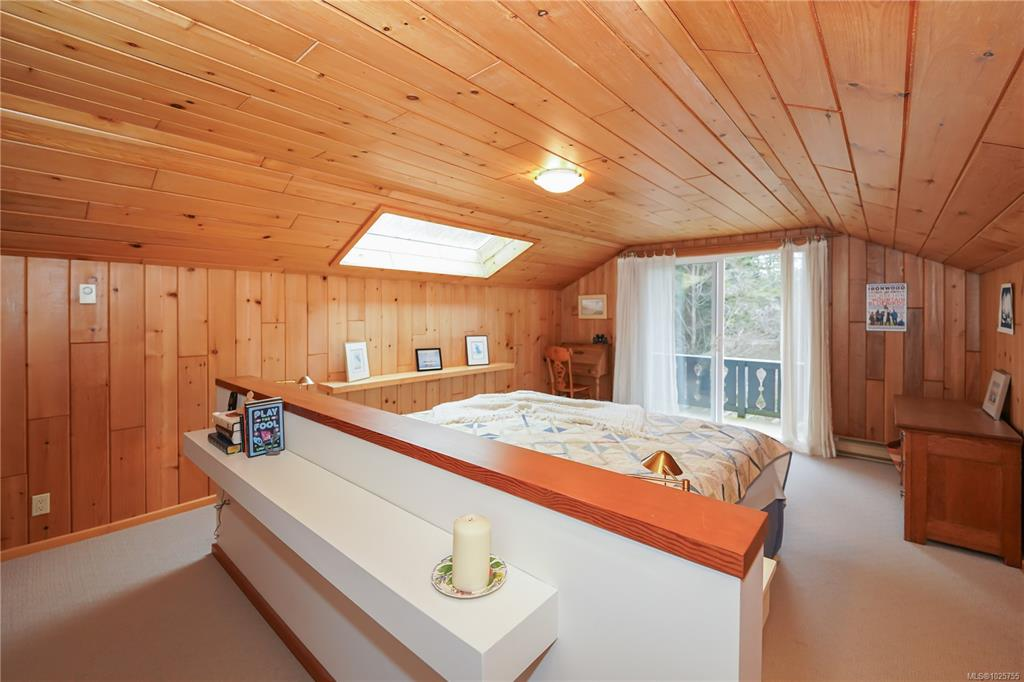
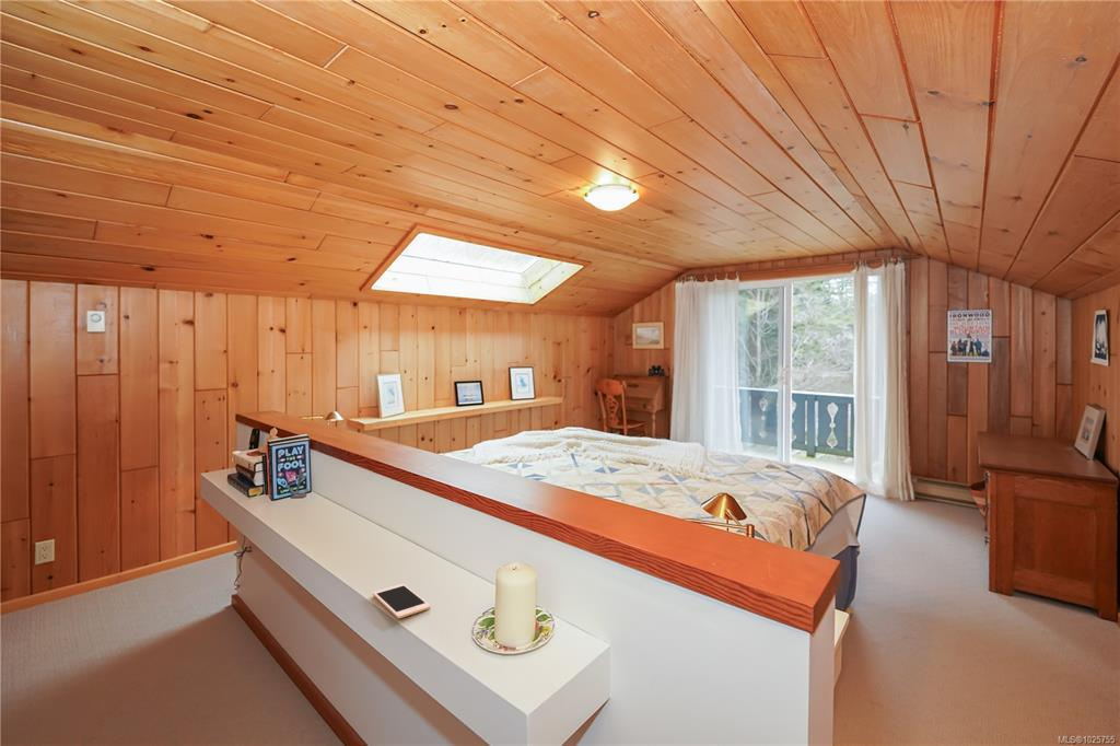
+ cell phone (400, 599)
